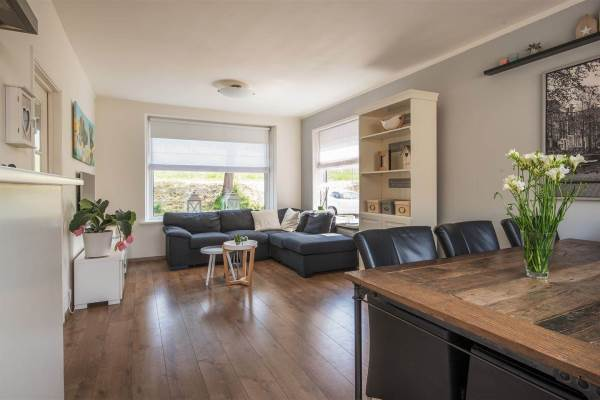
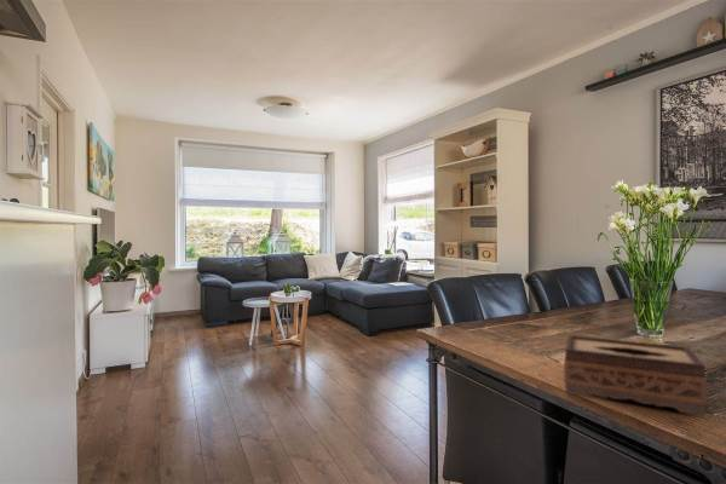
+ tissue box (627, 369)
